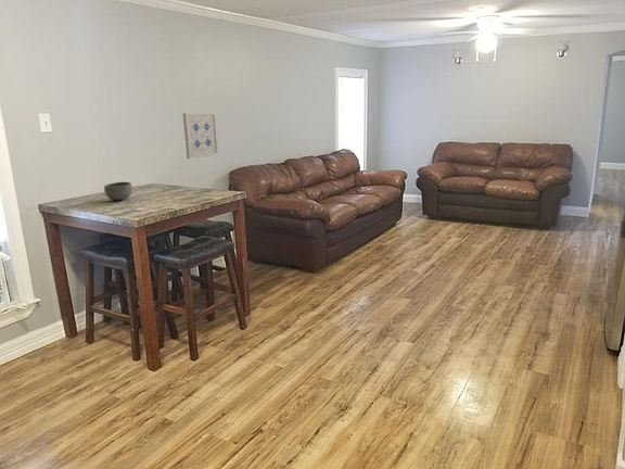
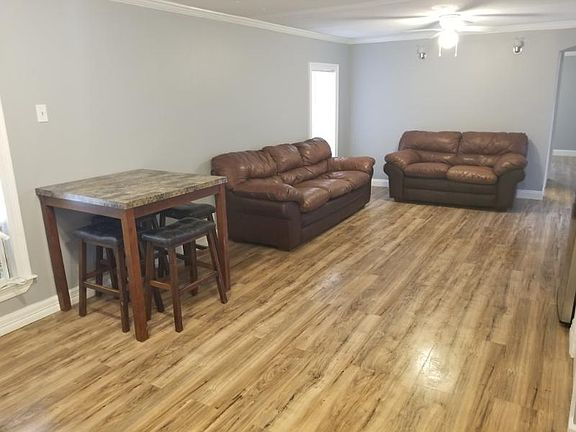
- wall art (201, 135)
- bowl (118, 191)
